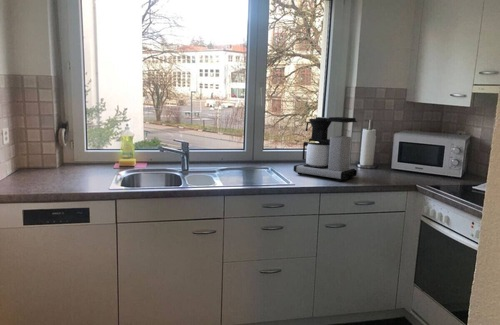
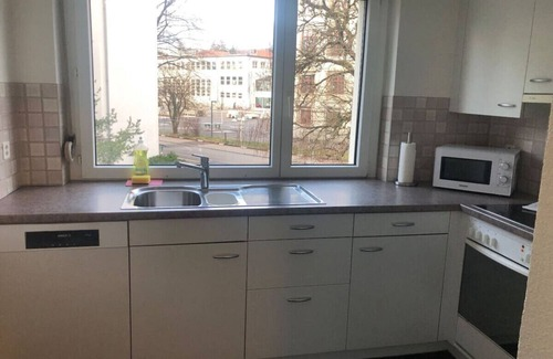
- coffee maker (326, 146)
